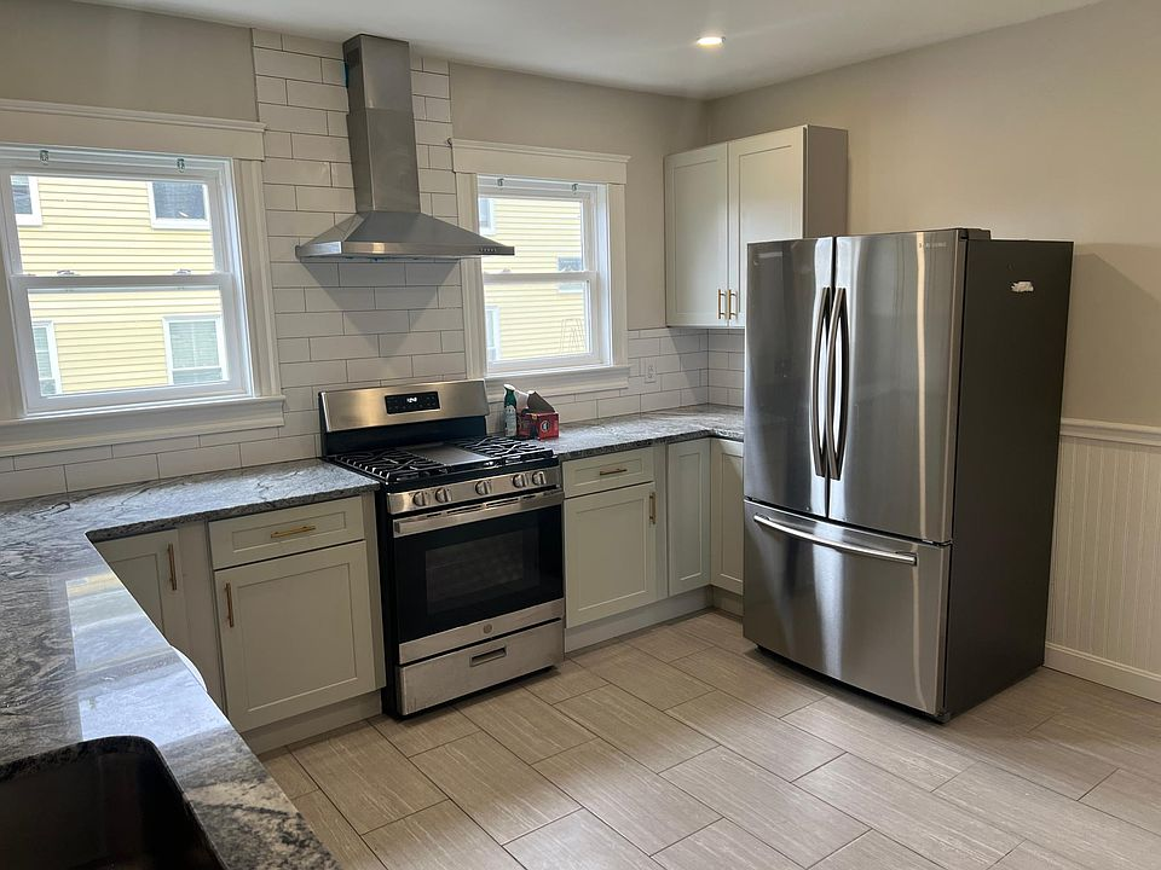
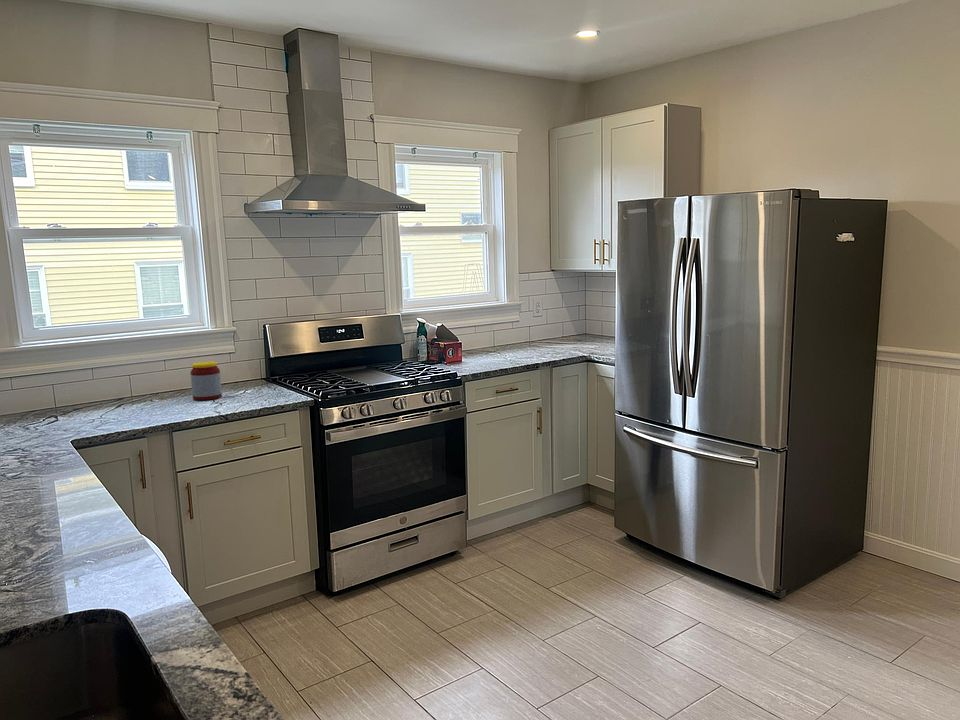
+ jar (206, 380)
